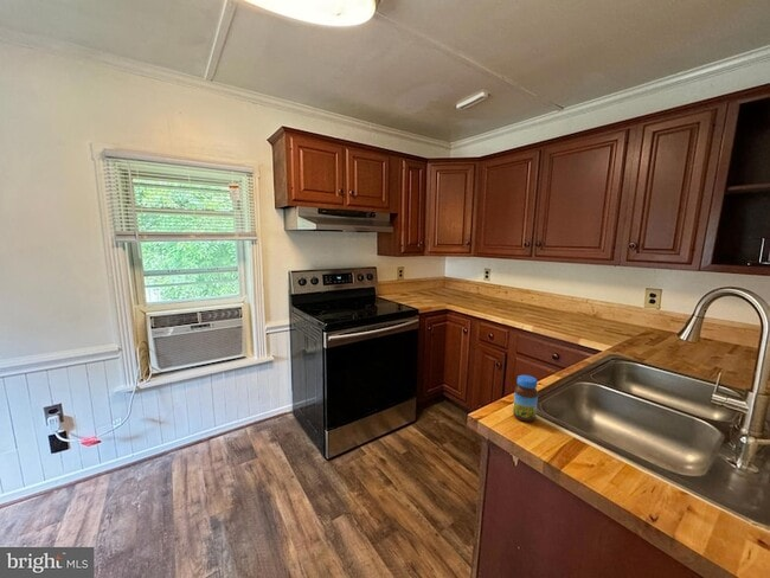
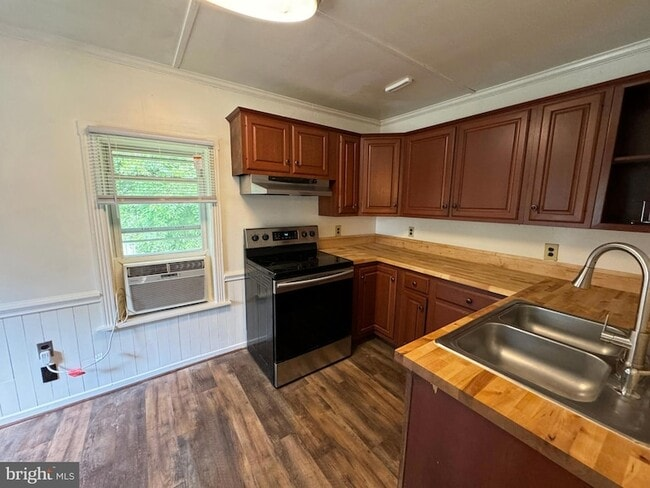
- jar (525, 397)
